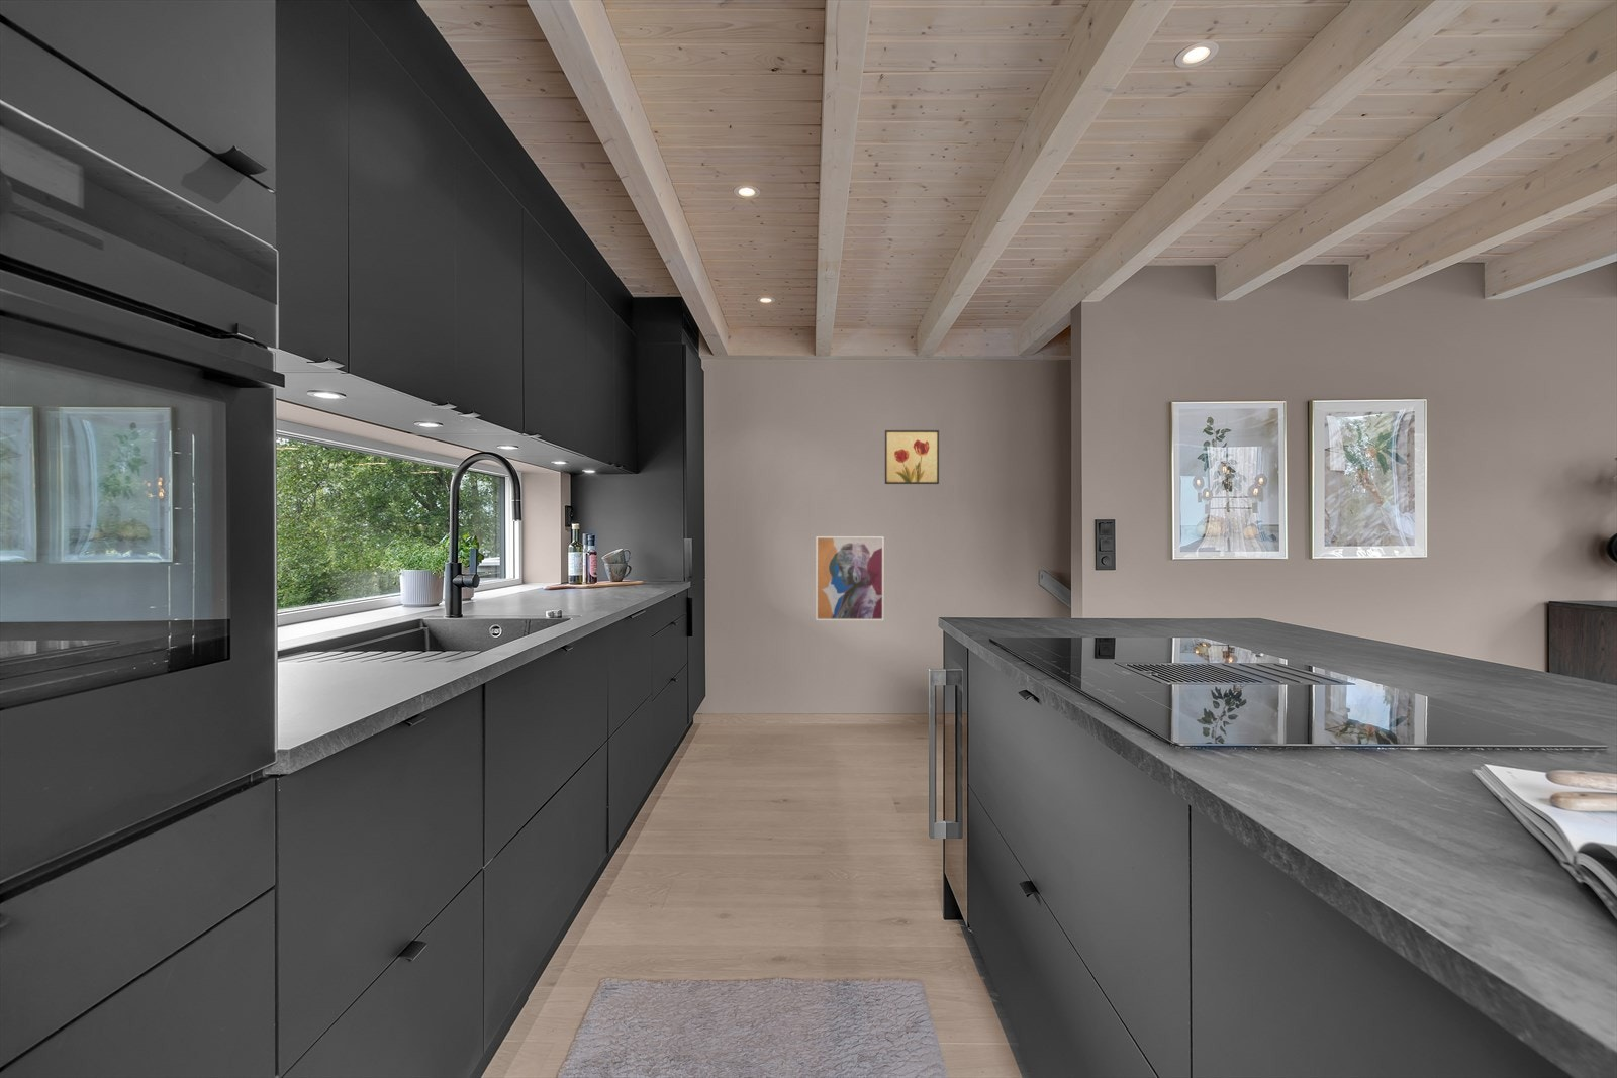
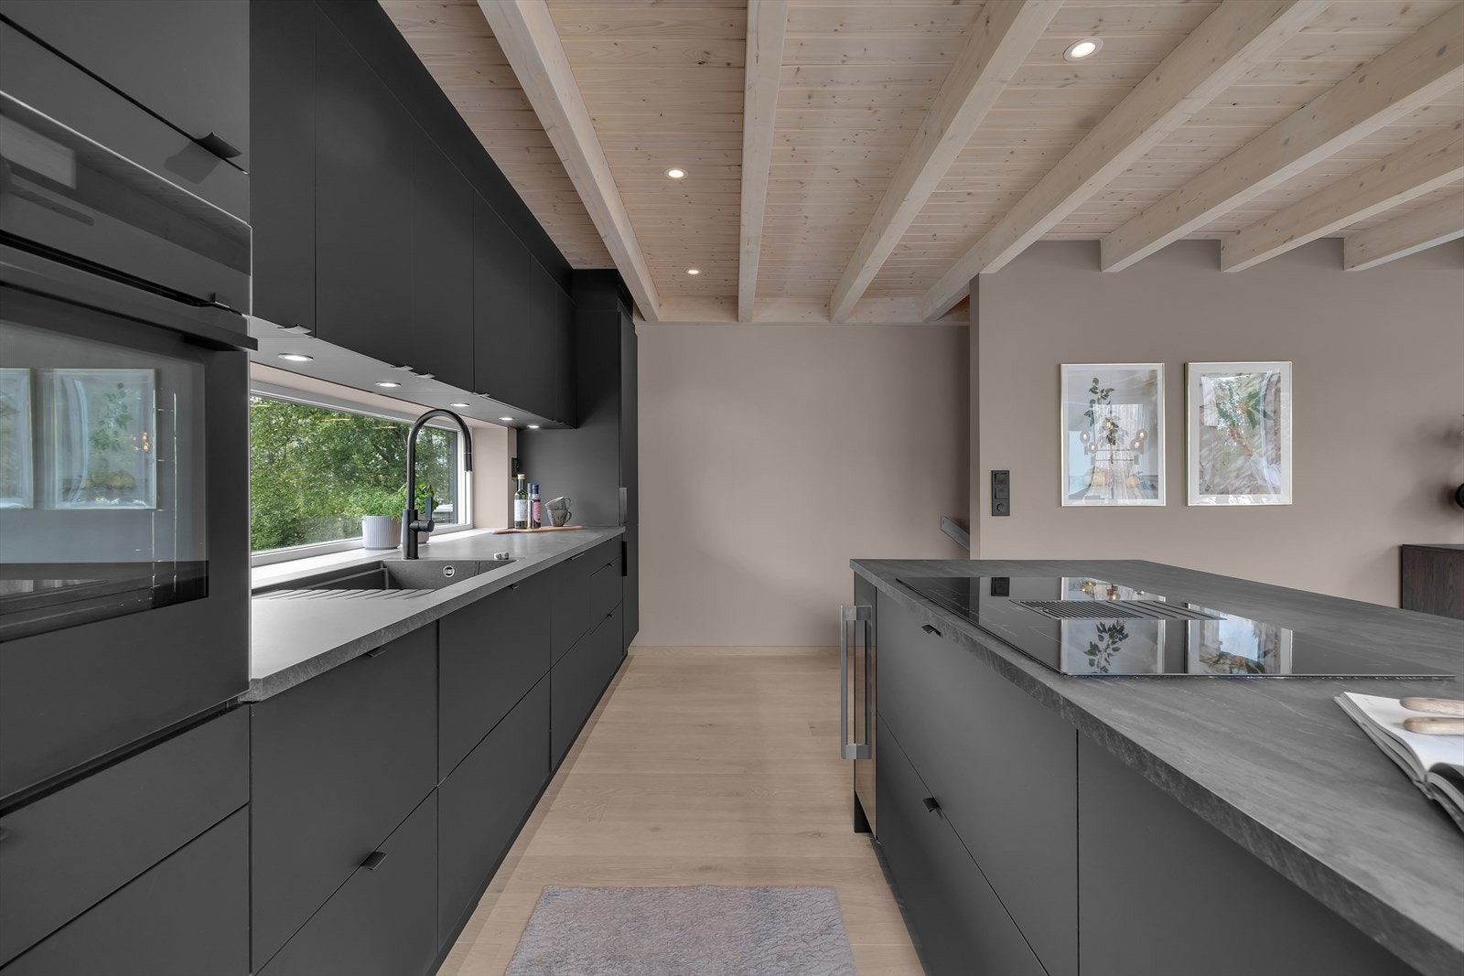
- wall art (912, 457)
- wall art (849, 578)
